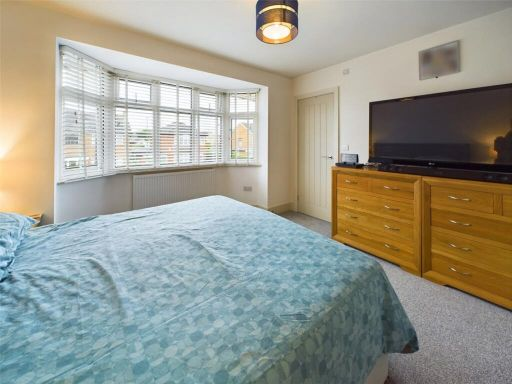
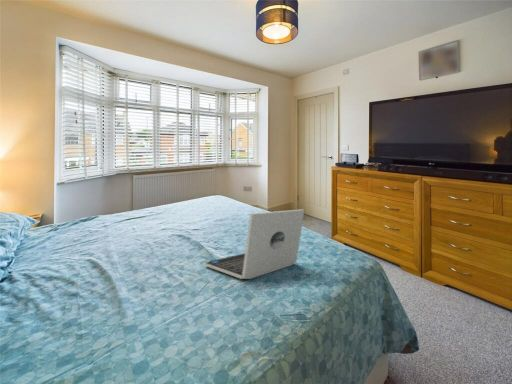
+ laptop (254, 237)
